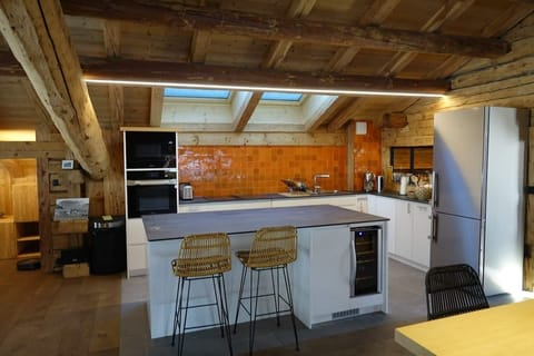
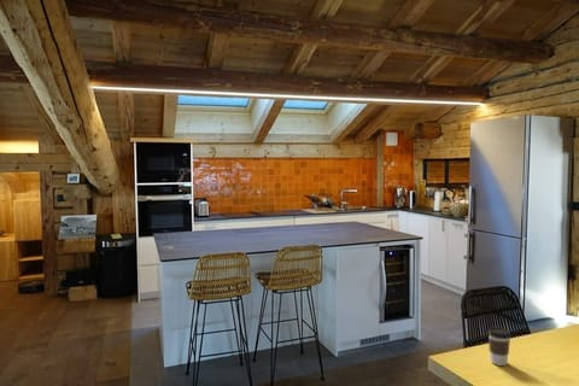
+ coffee cup (498, 346)
